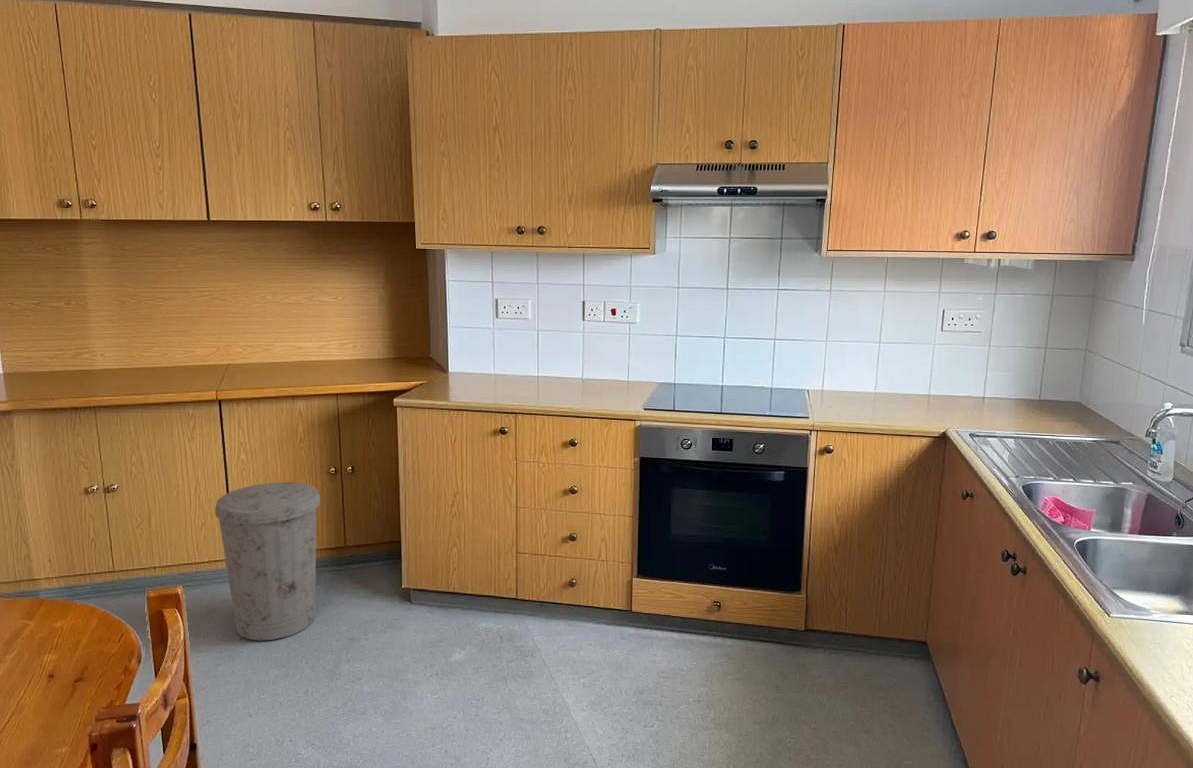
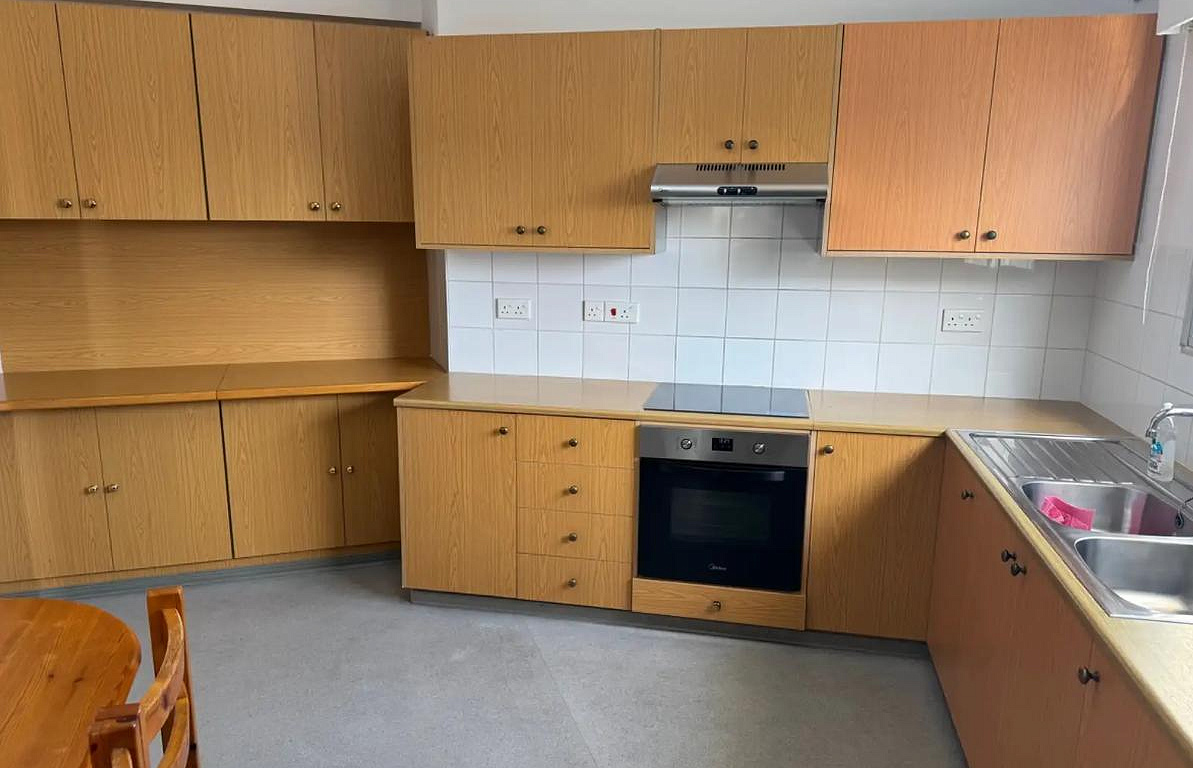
- trash can (272, 557)
